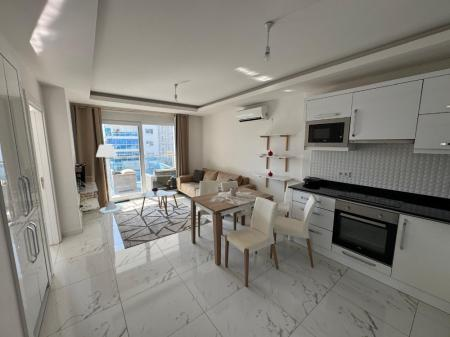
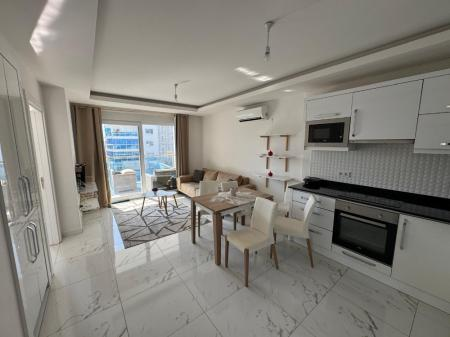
- floor lamp (108, 177)
